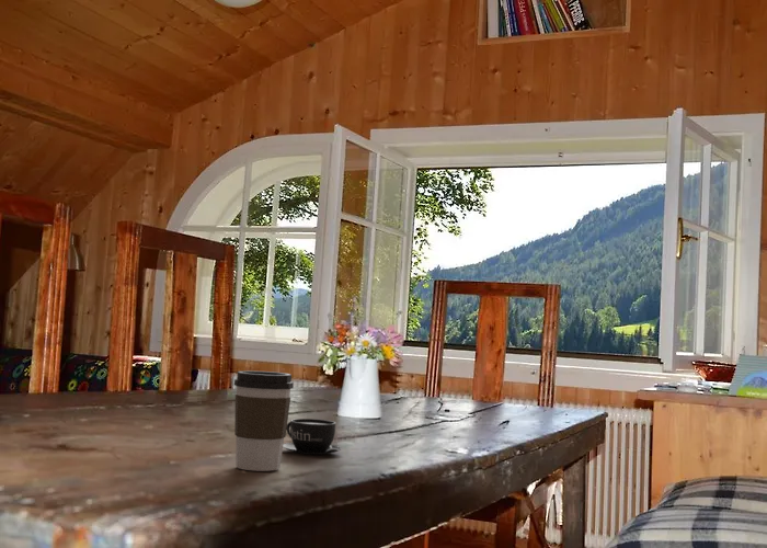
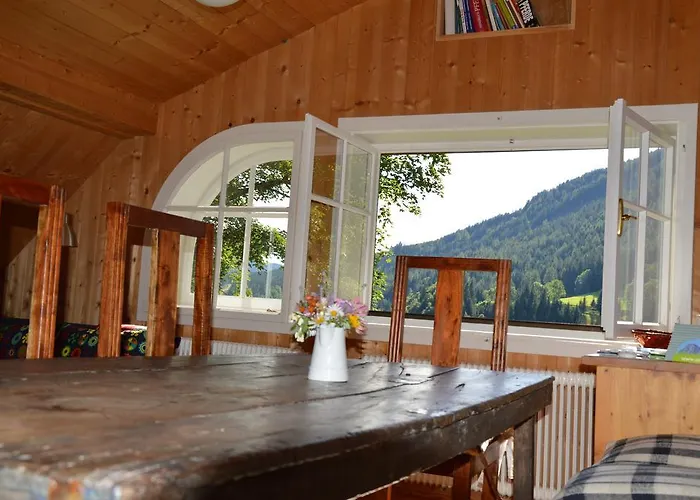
- teacup (313, 435)
- coffee cup (261, 420)
